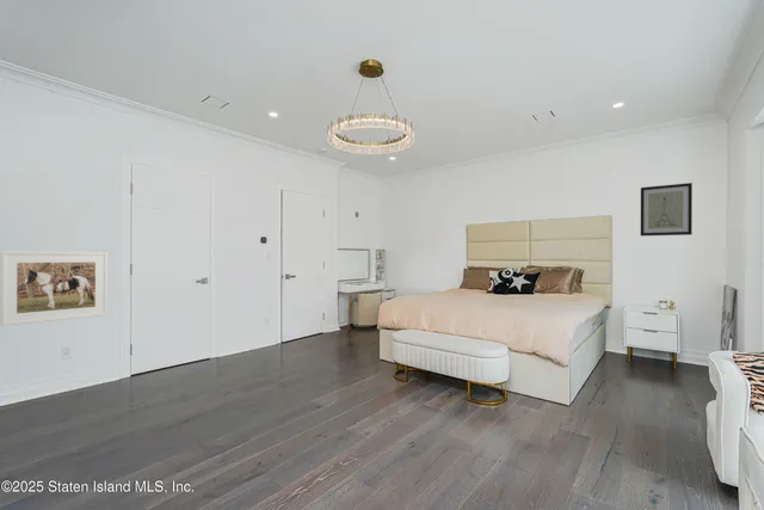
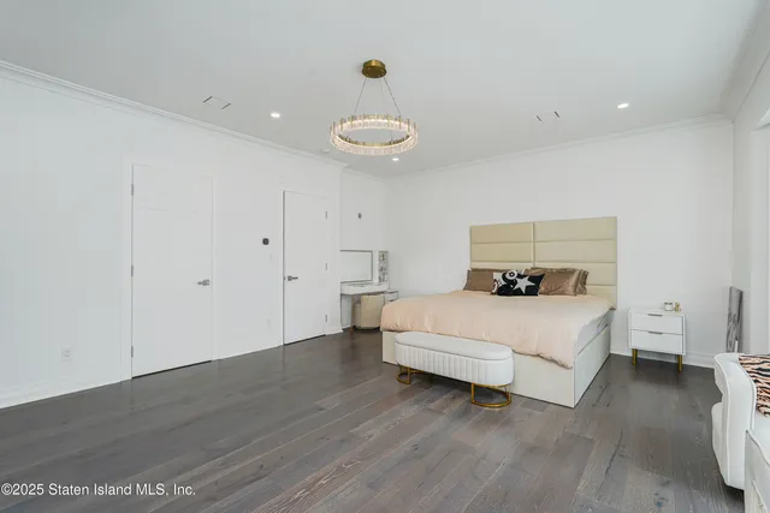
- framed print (57, 285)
- wall art (665, 210)
